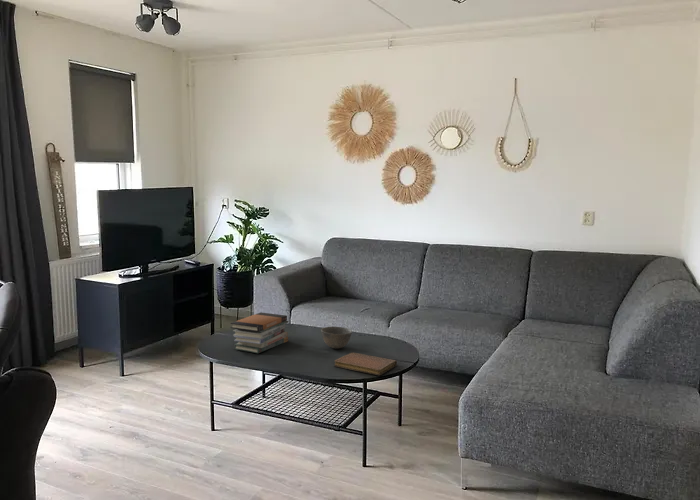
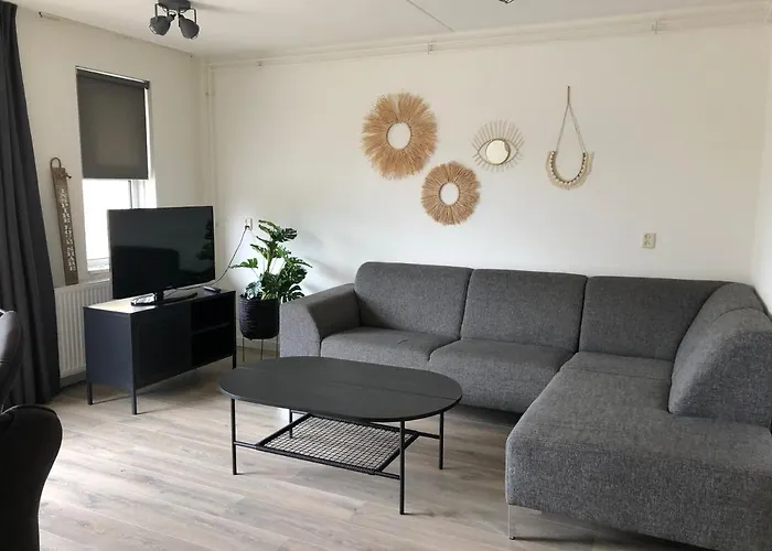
- book stack (260, 332)
- notebook (365, 363)
- bowl (336, 338)
